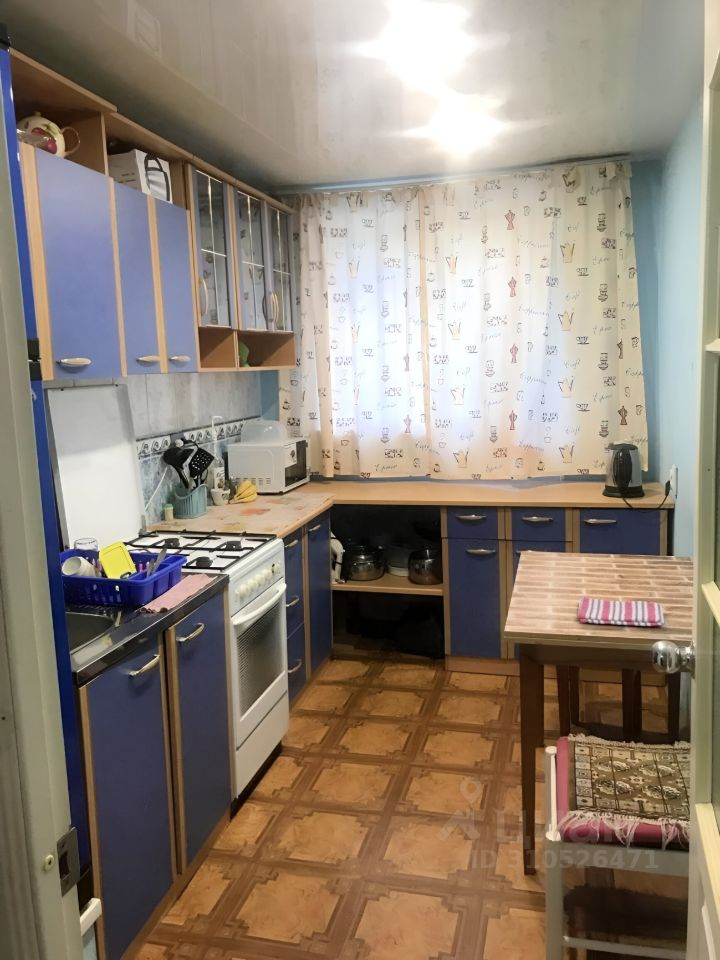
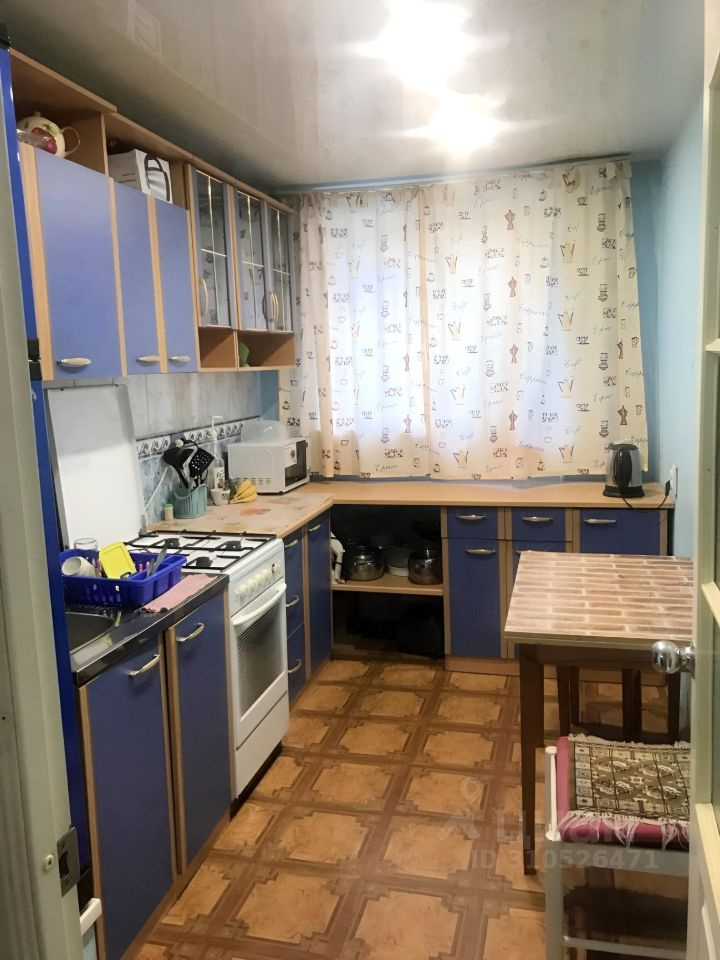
- dish towel (620, 611)
